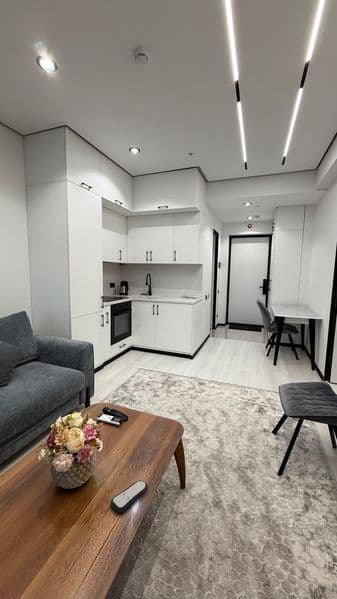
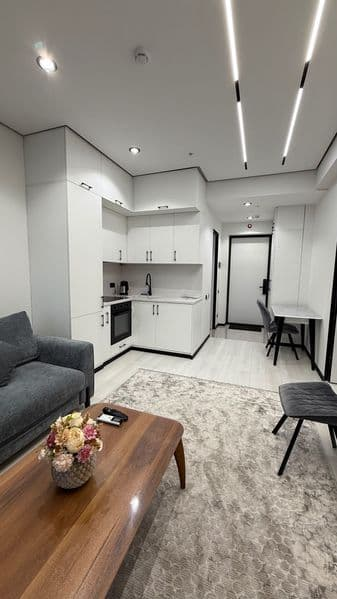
- remote control (130, 494)
